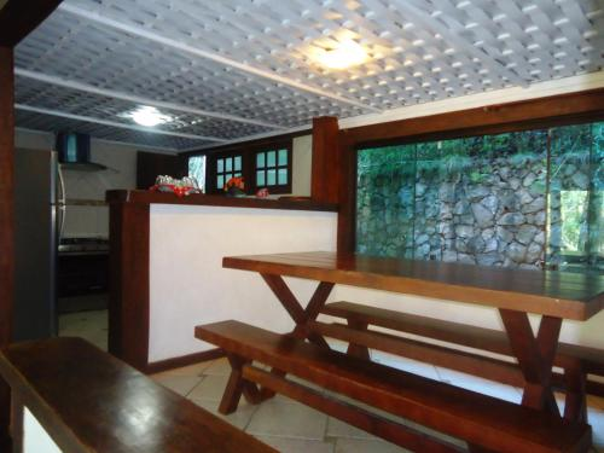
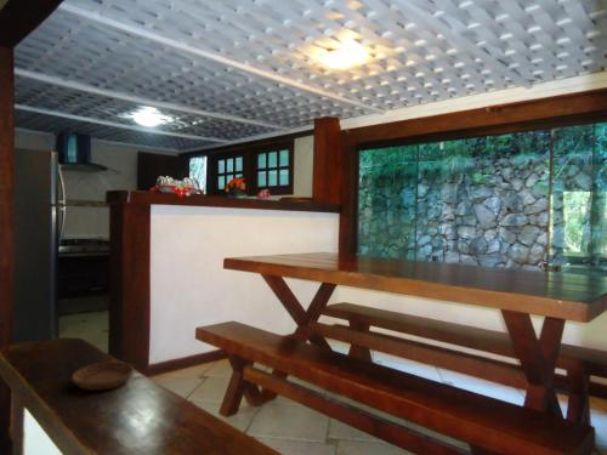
+ saucer (103, 376)
